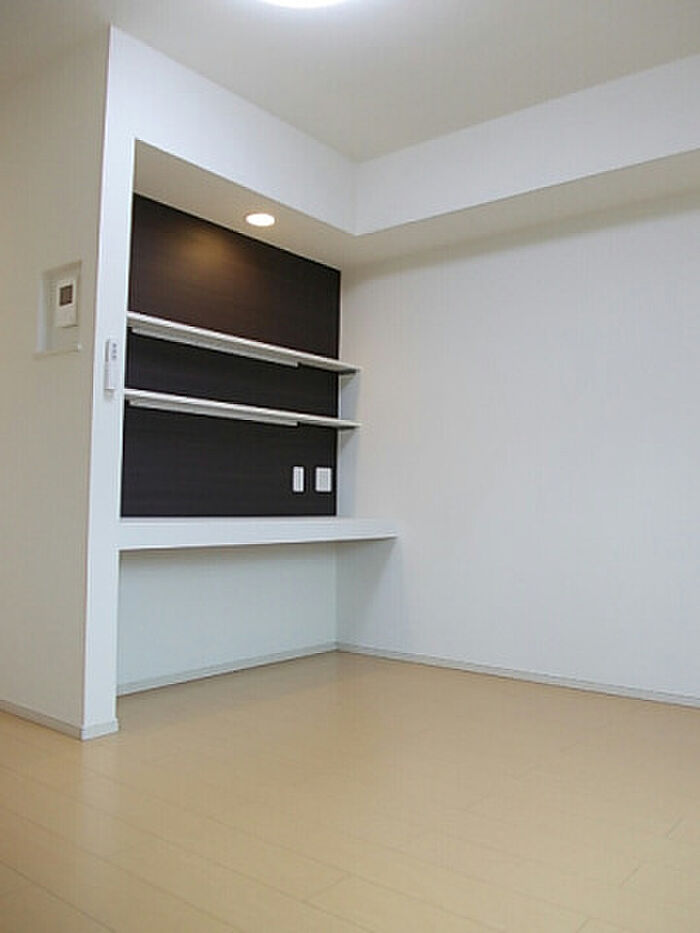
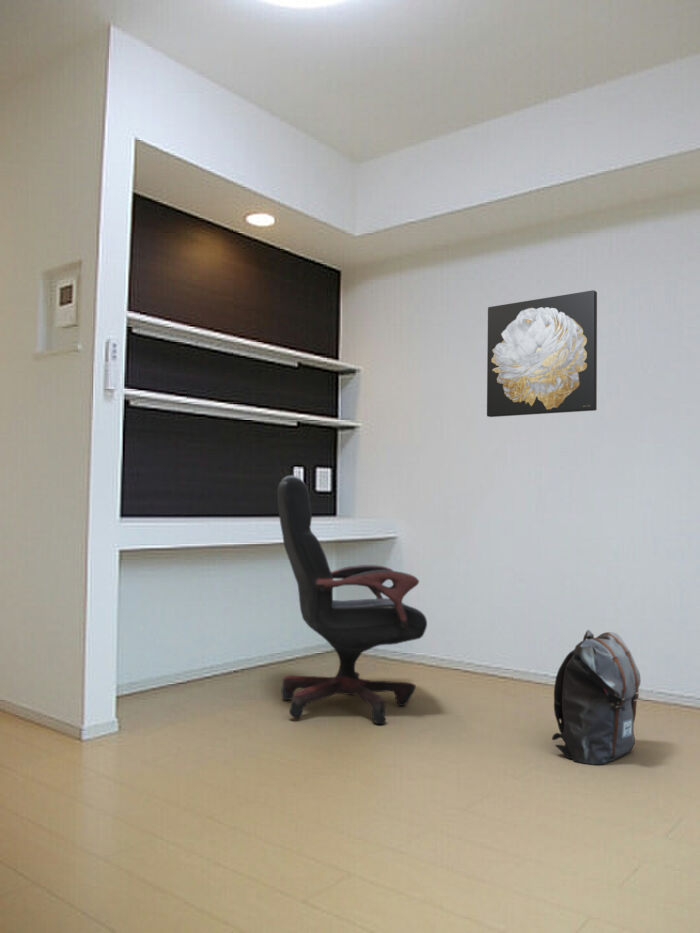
+ backpack (595, 691)
+ wall art (540, 356)
+ office chair (351, 584)
